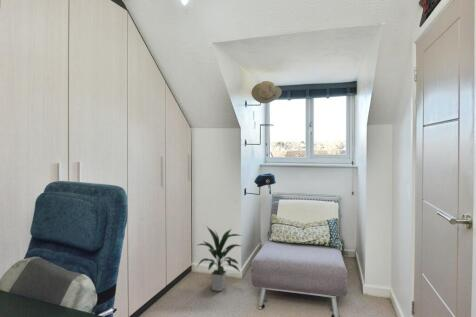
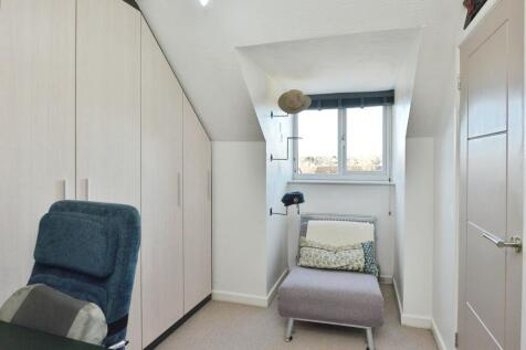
- indoor plant (220, 257)
